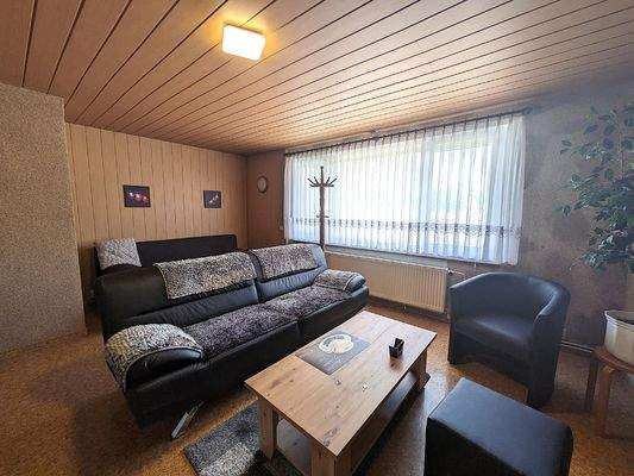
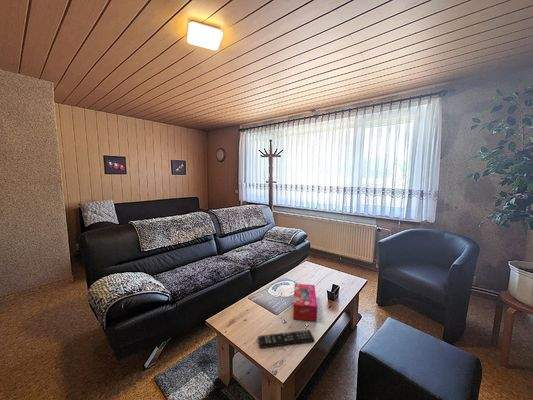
+ tissue box (304, 300)
+ remote control (285, 338)
